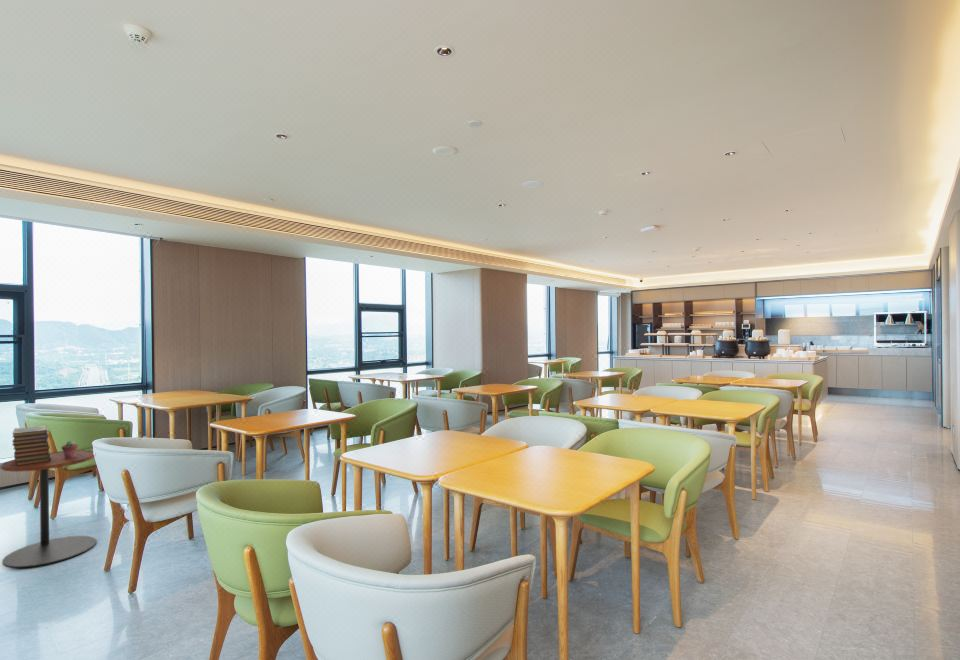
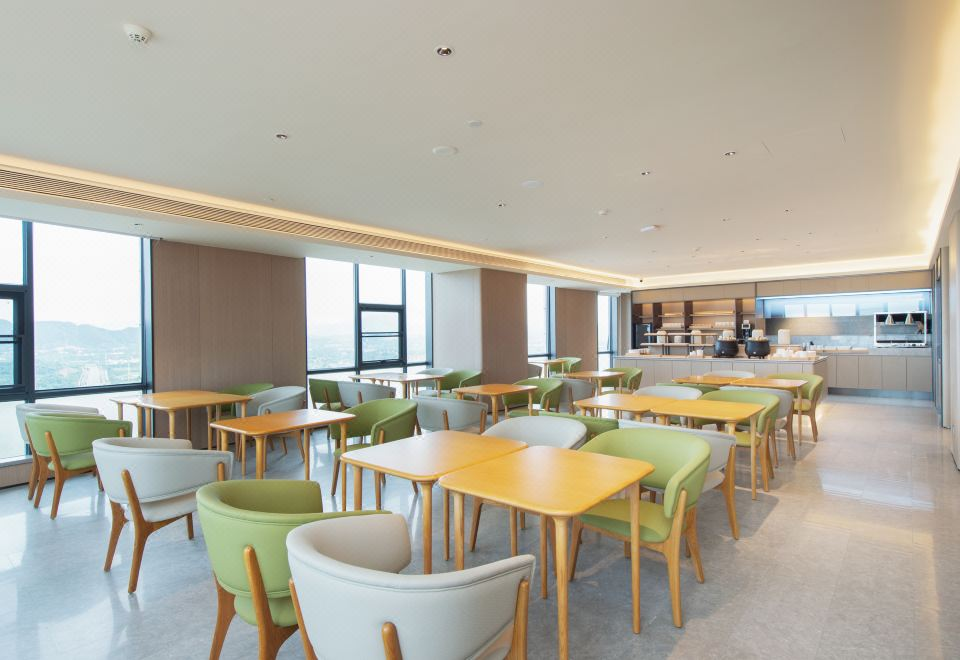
- side table (48, 505)
- potted succulent (69, 448)
- book stack (31, 444)
